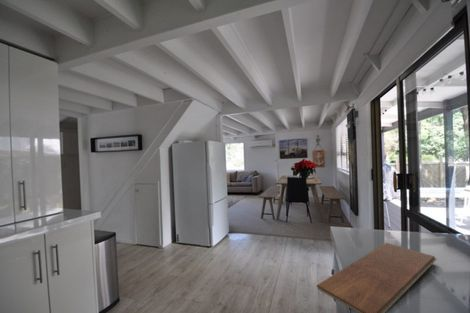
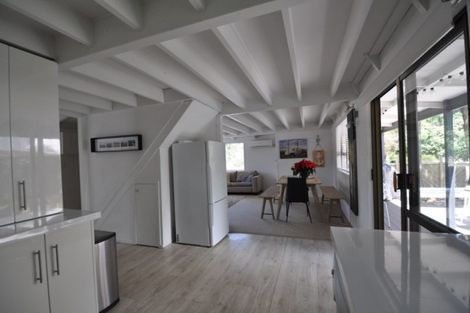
- chopping board (382, 271)
